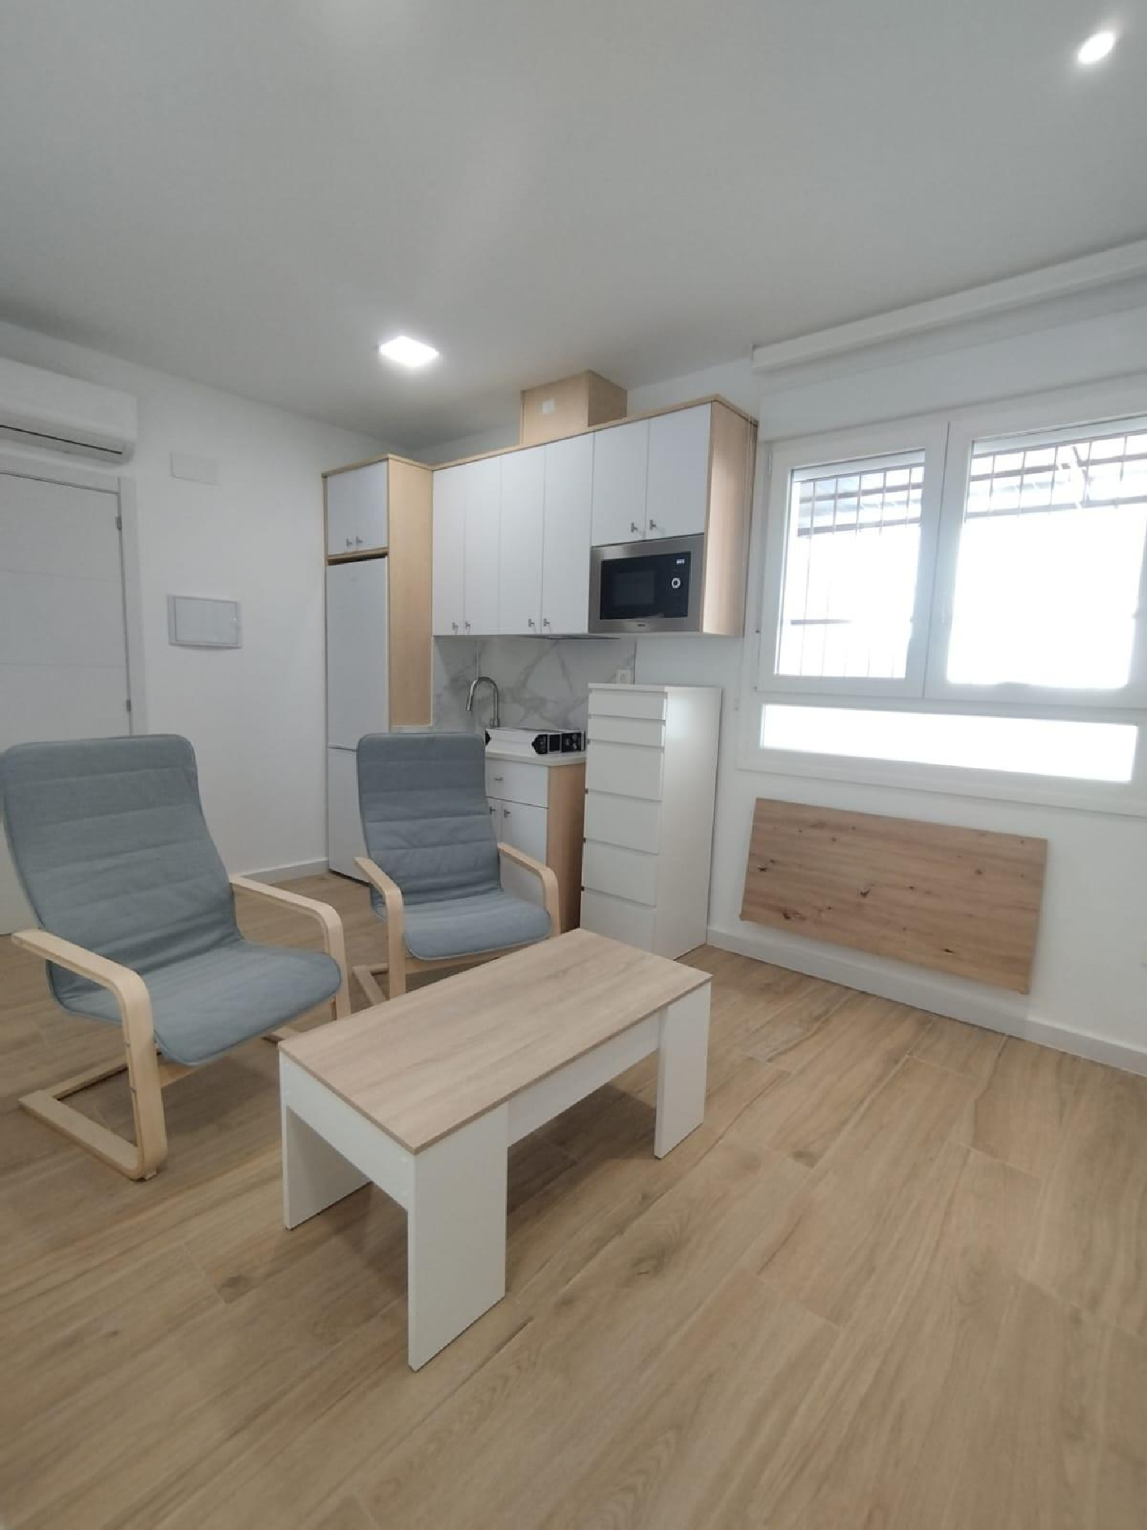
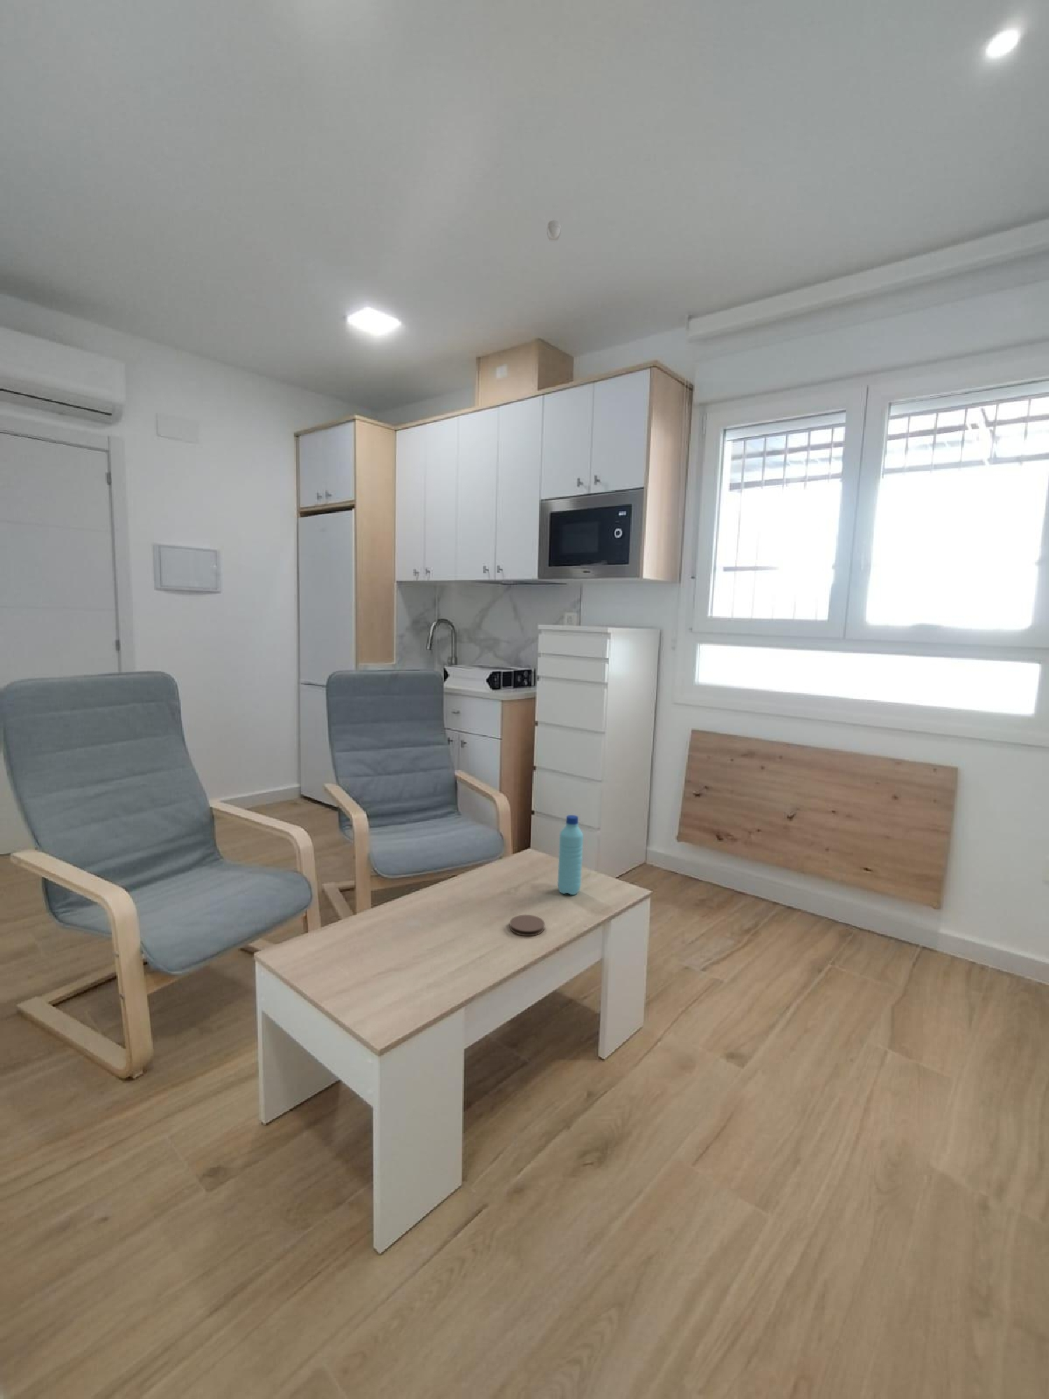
+ coaster (527, 924)
+ smoke detector (553, 232)
+ water bottle (570, 854)
